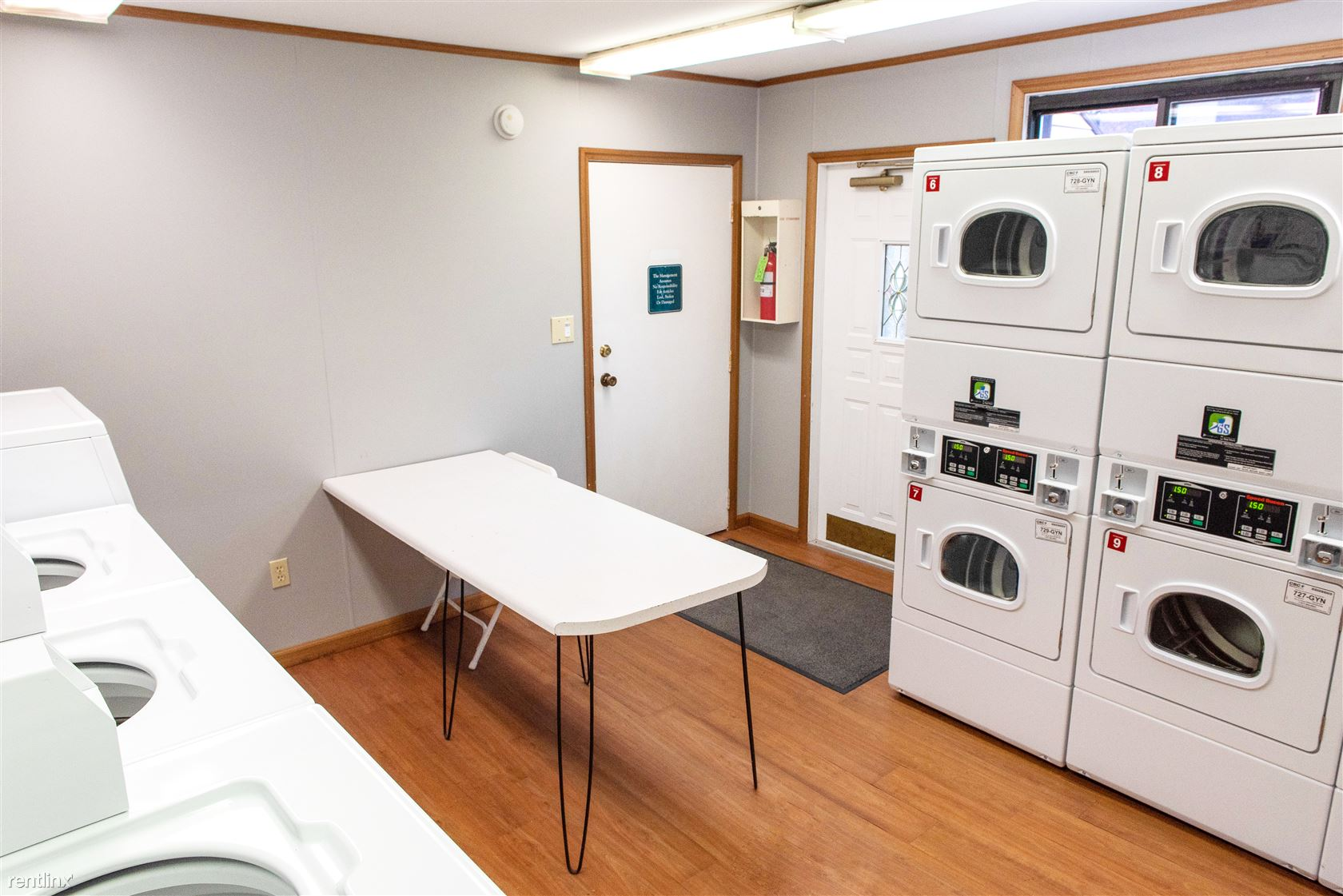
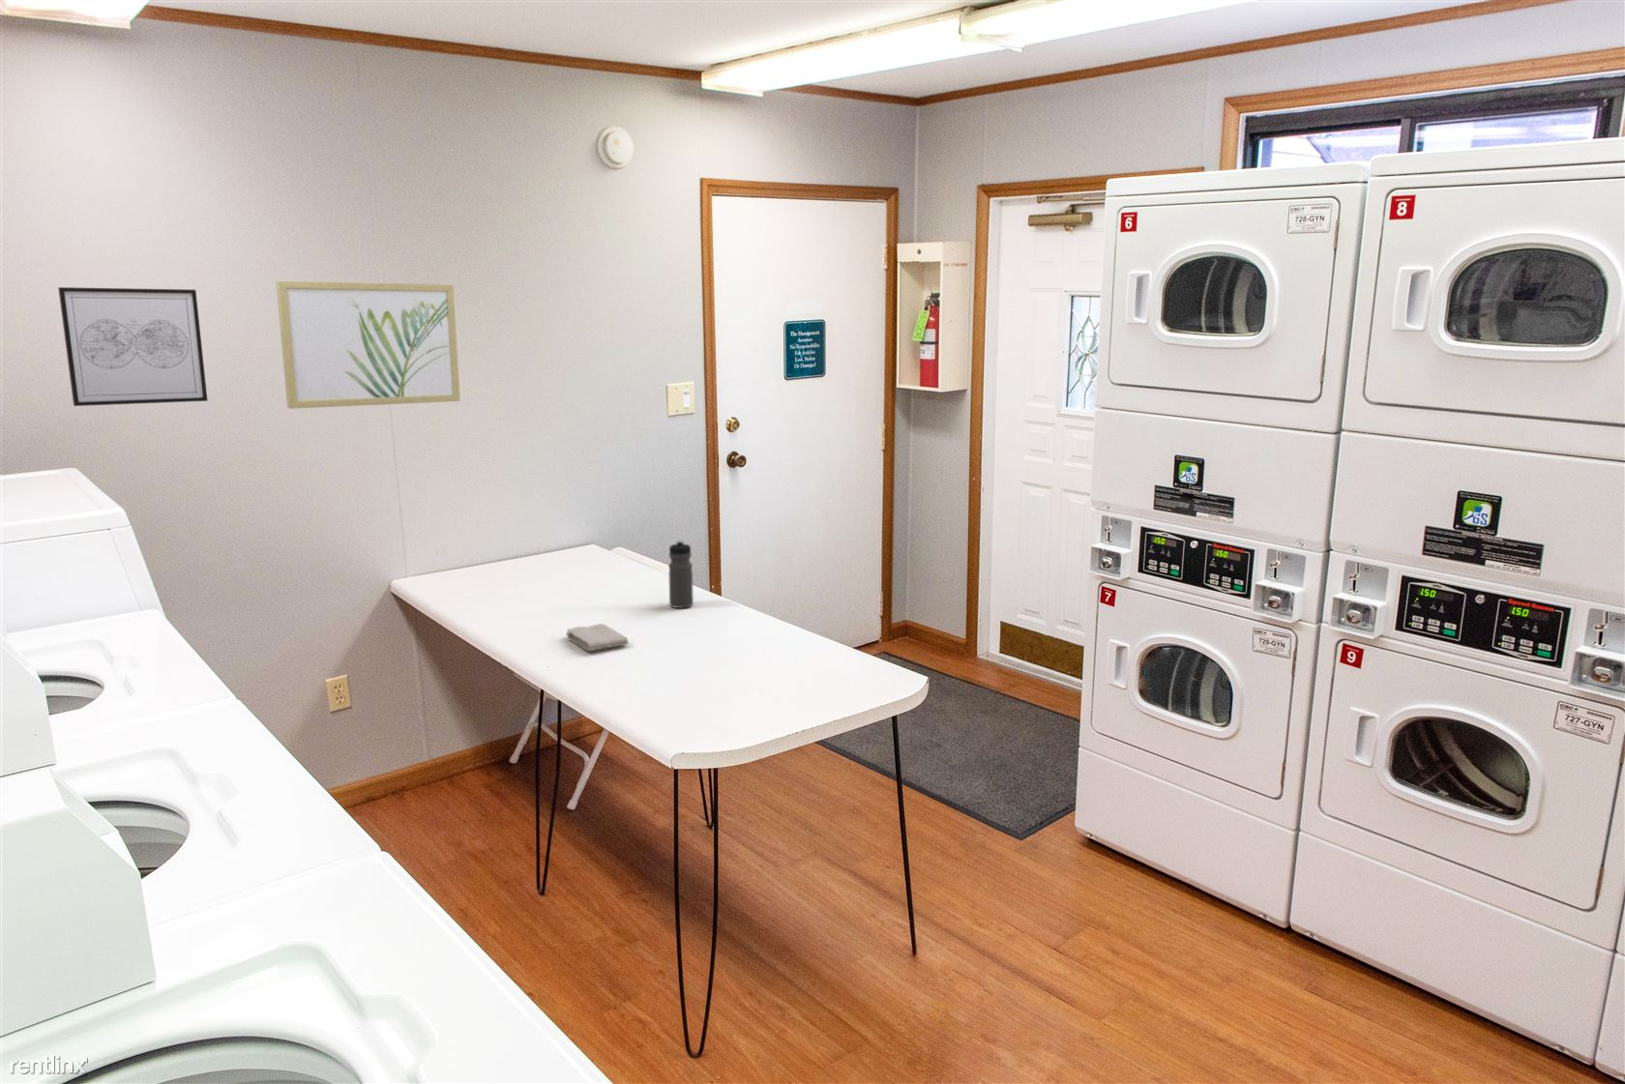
+ washcloth (595, 636)
+ water bottle (680, 572)
+ wall art (136, 346)
+ wall art (373, 345)
